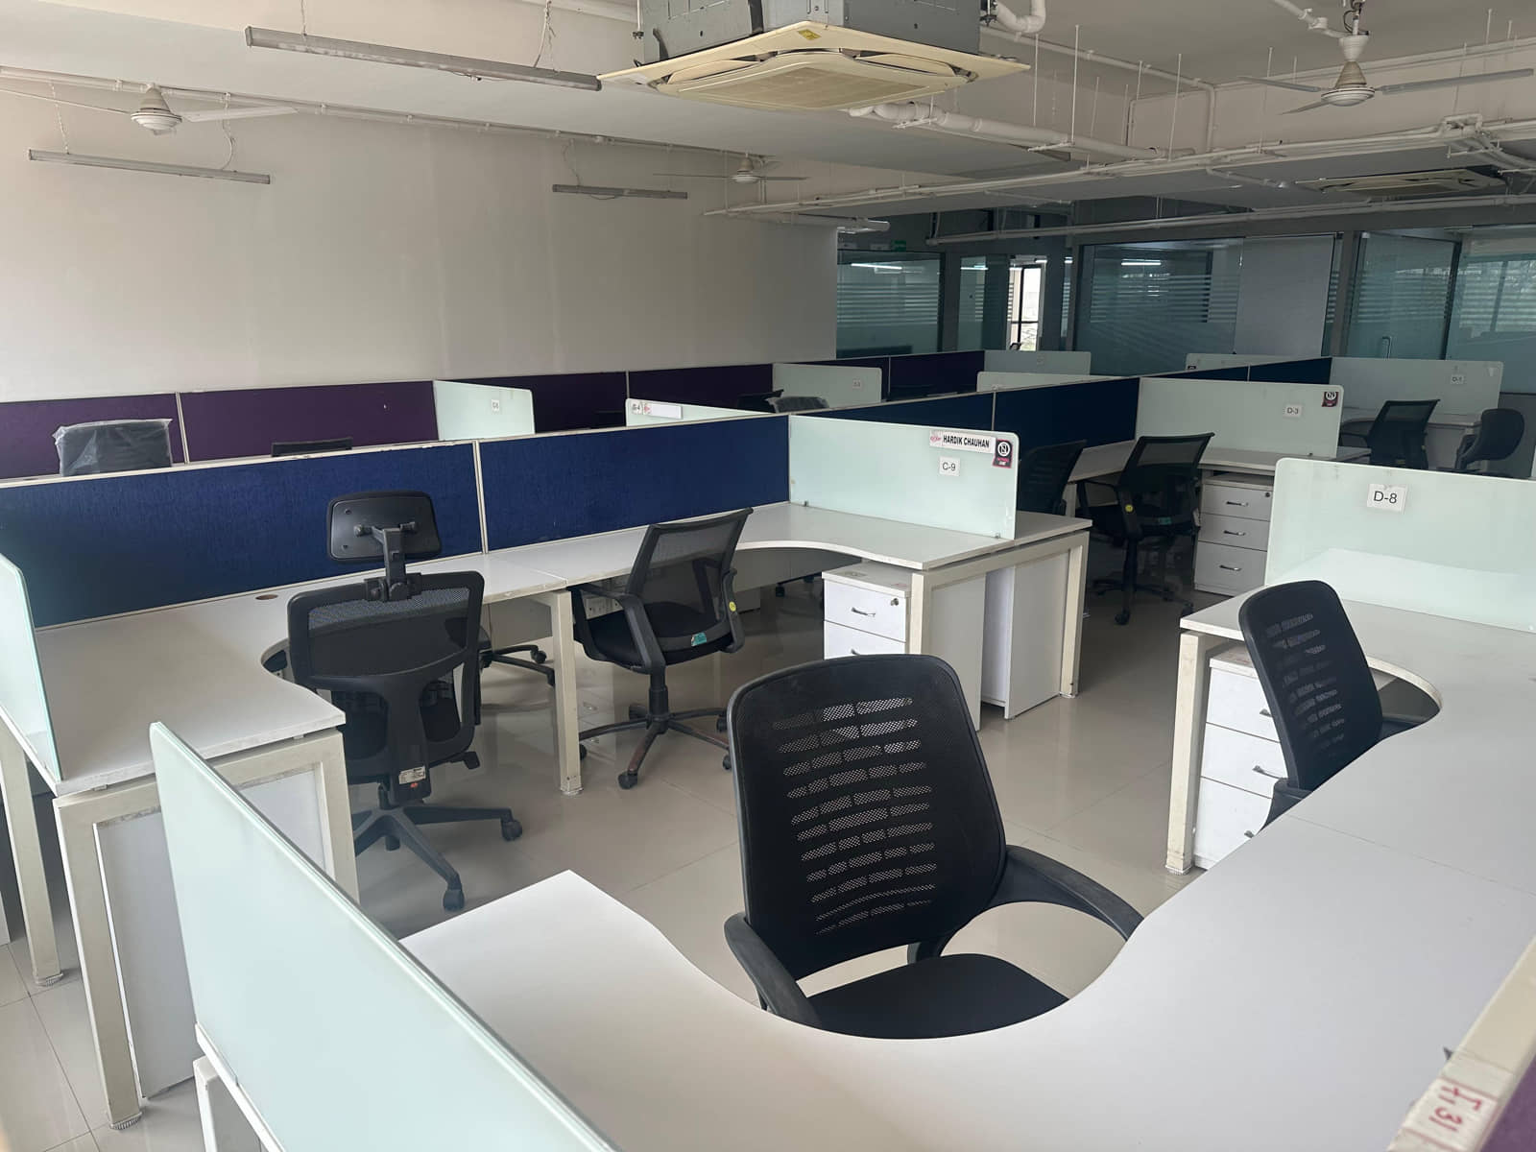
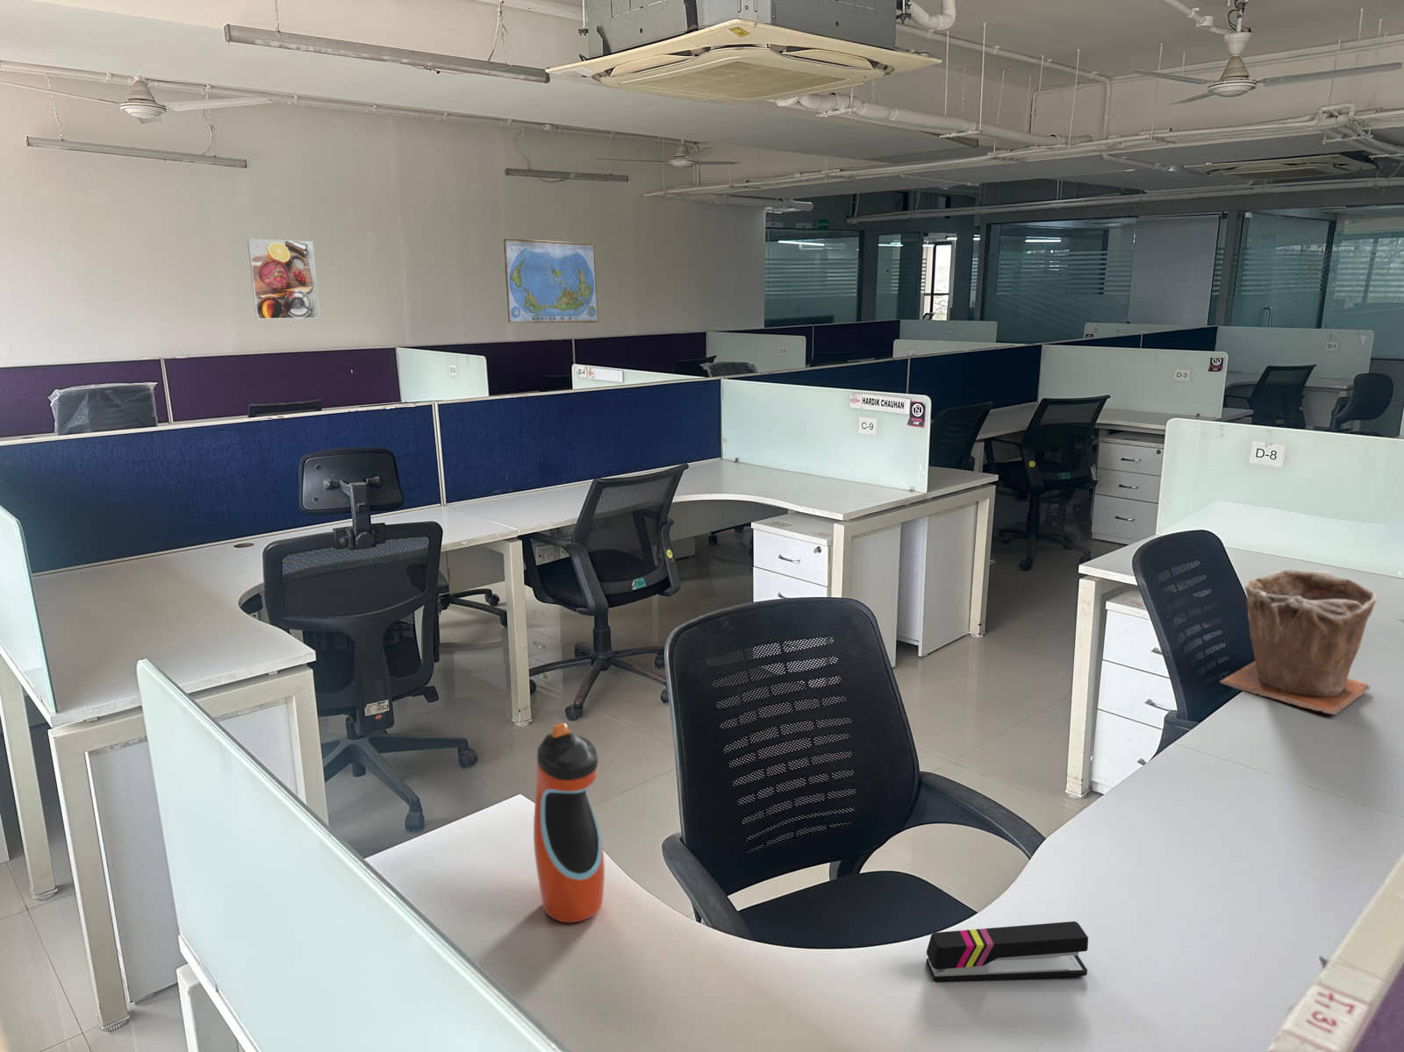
+ plant pot (1300, 634)
+ world map (553, 282)
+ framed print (284, 280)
+ water bottle (568, 818)
+ stapler (1006, 950)
